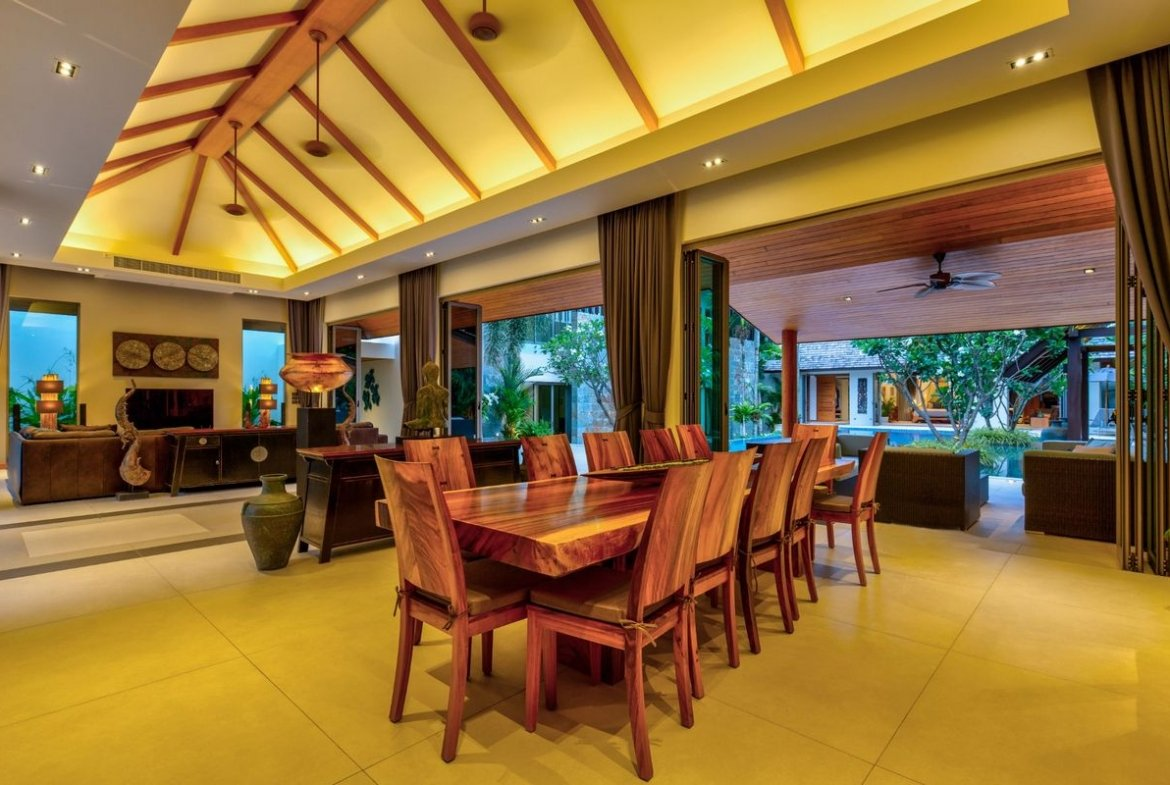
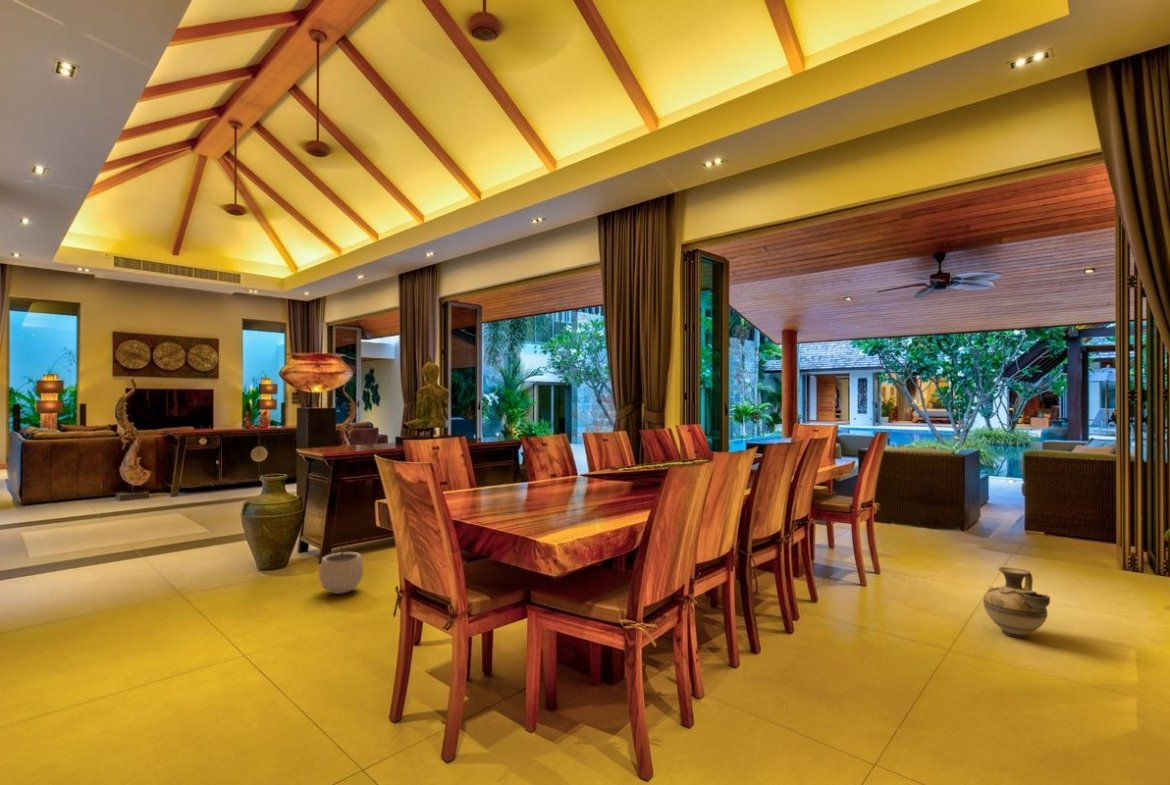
+ plant pot (341, 566)
+ ceramic jug (1015, 603)
